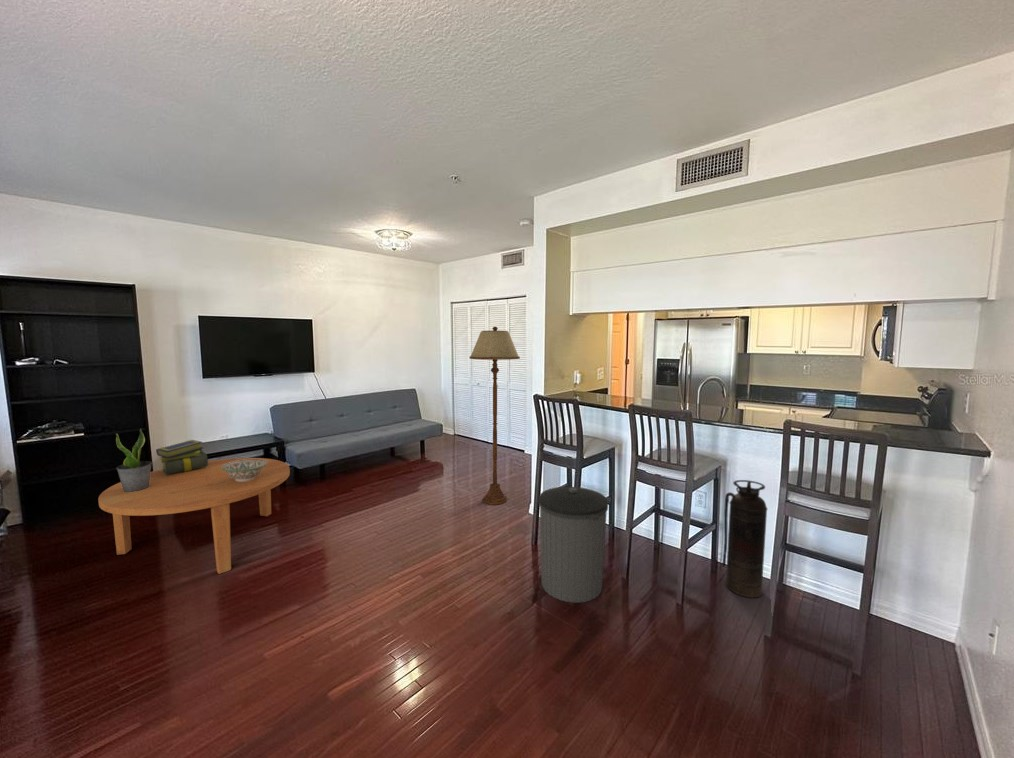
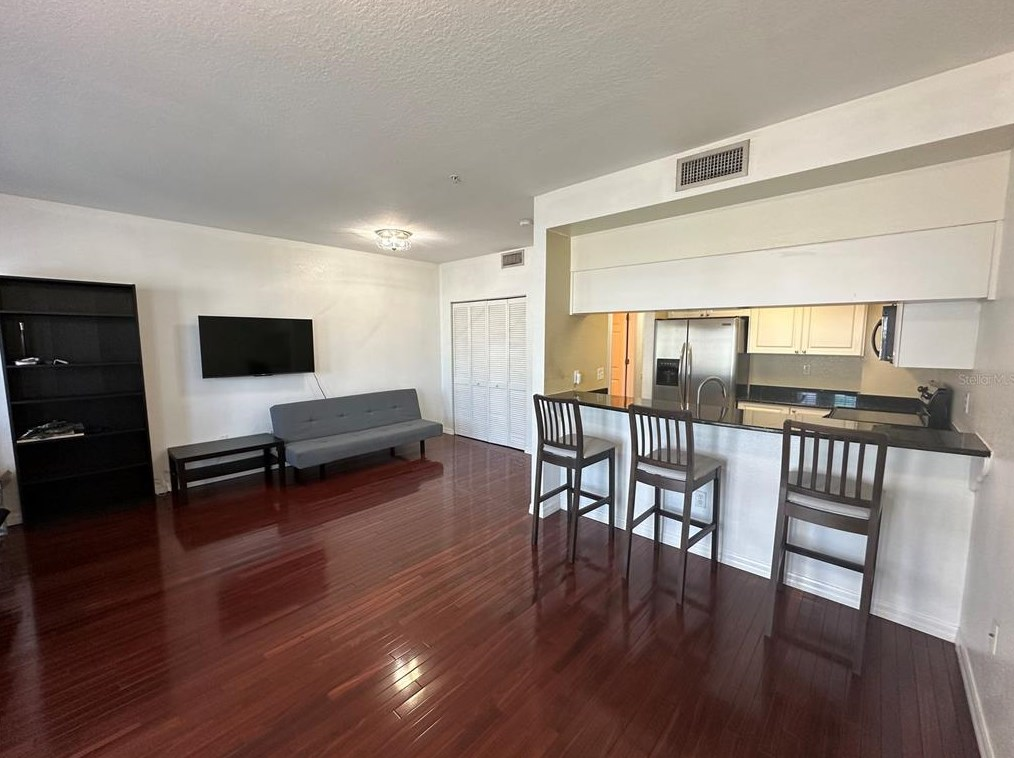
- floor lamp (494, 414)
- coffee table (205, 508)
- decorative bowl (245, 471)
- potted plant (134, 459)
- trash can (572, 537)
- fire extinguisher (744, 535)
- stack of books (182, 456)
